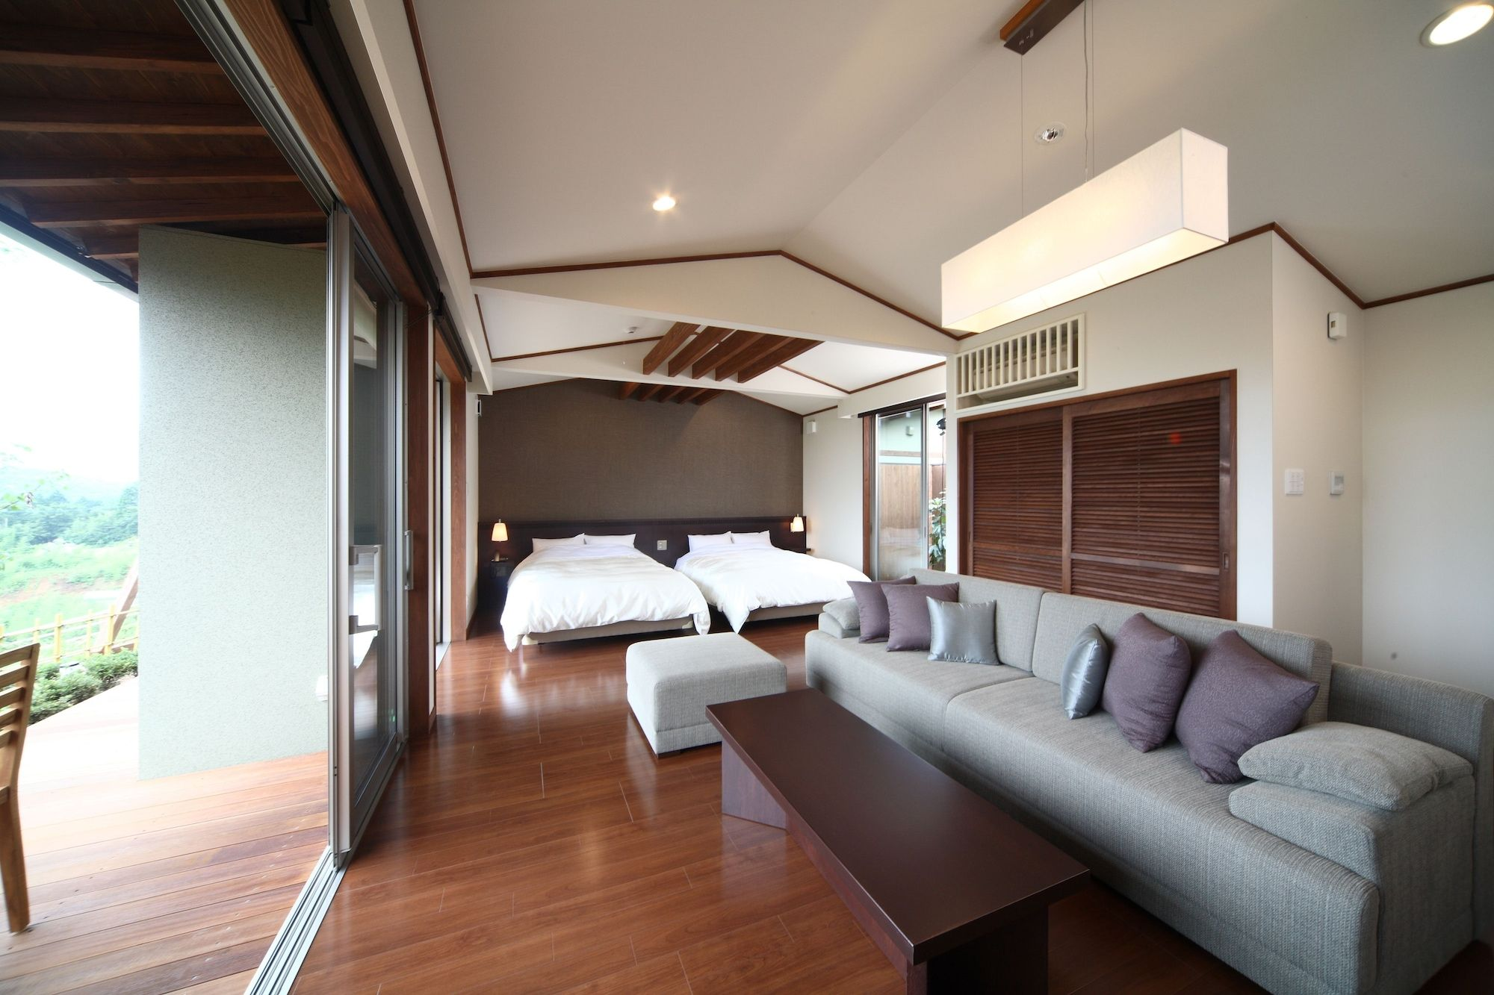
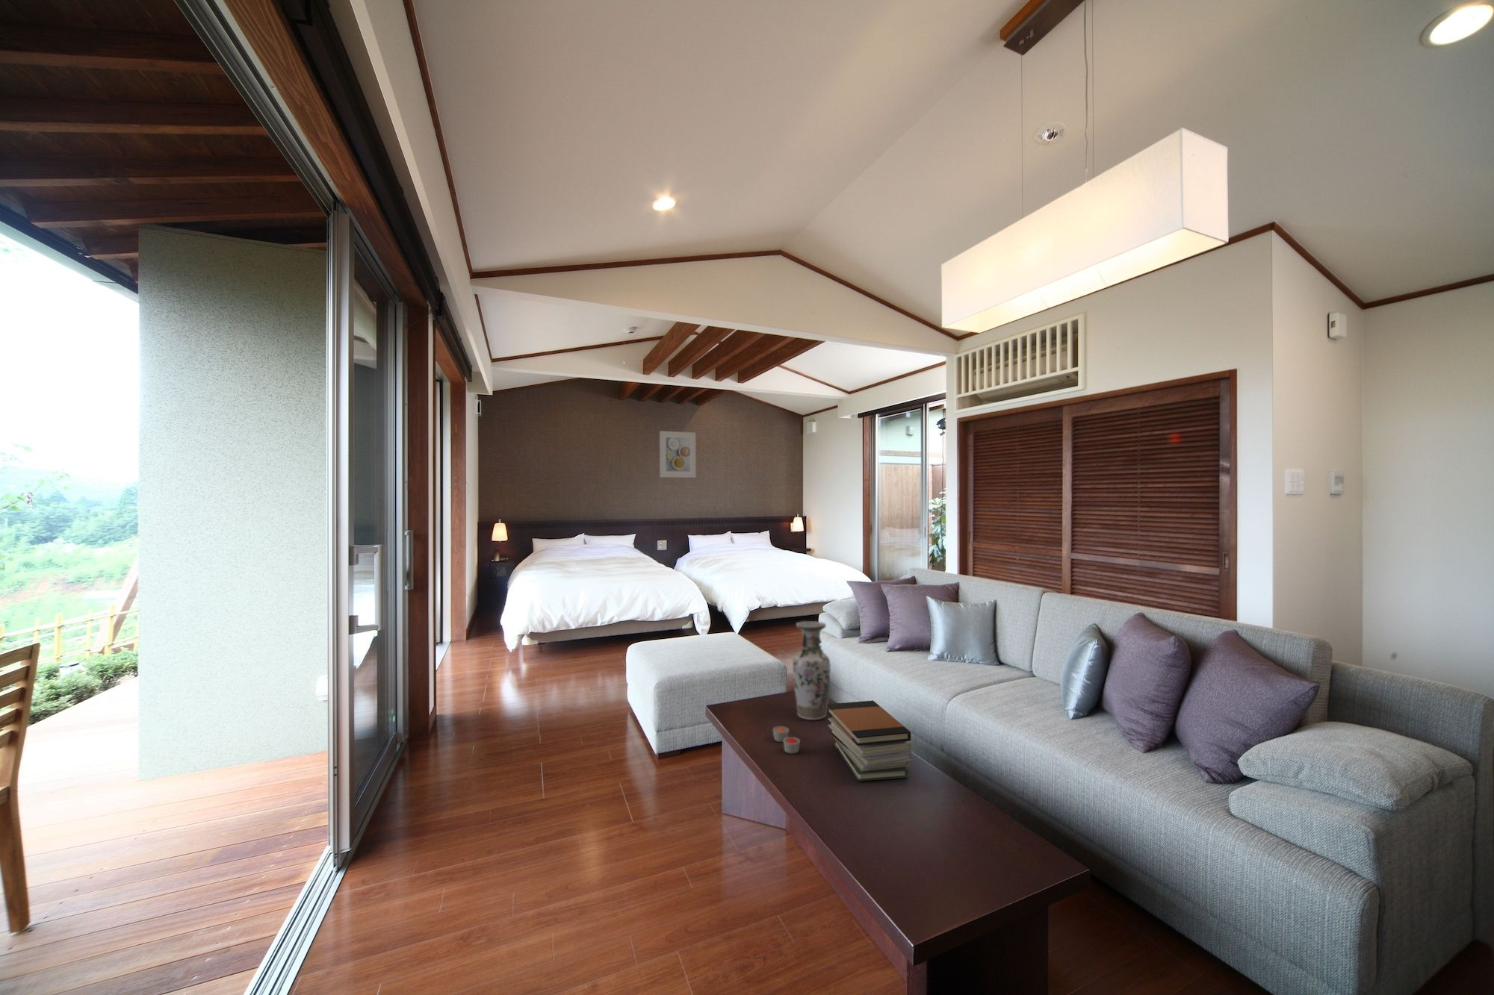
+ vase (811, 669)
+ candle (785, 738)
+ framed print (678, 454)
+ book stack (868, 738)
